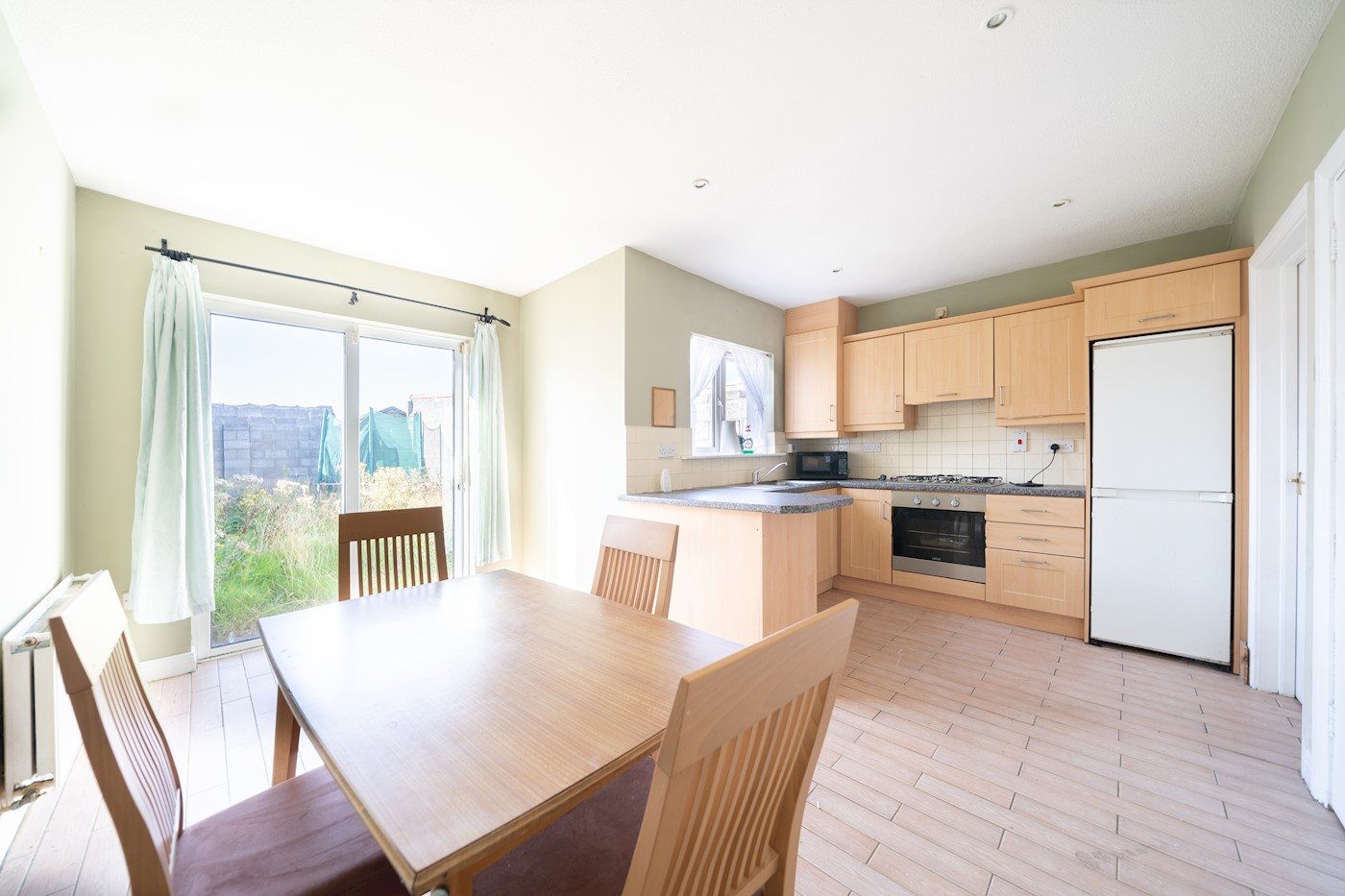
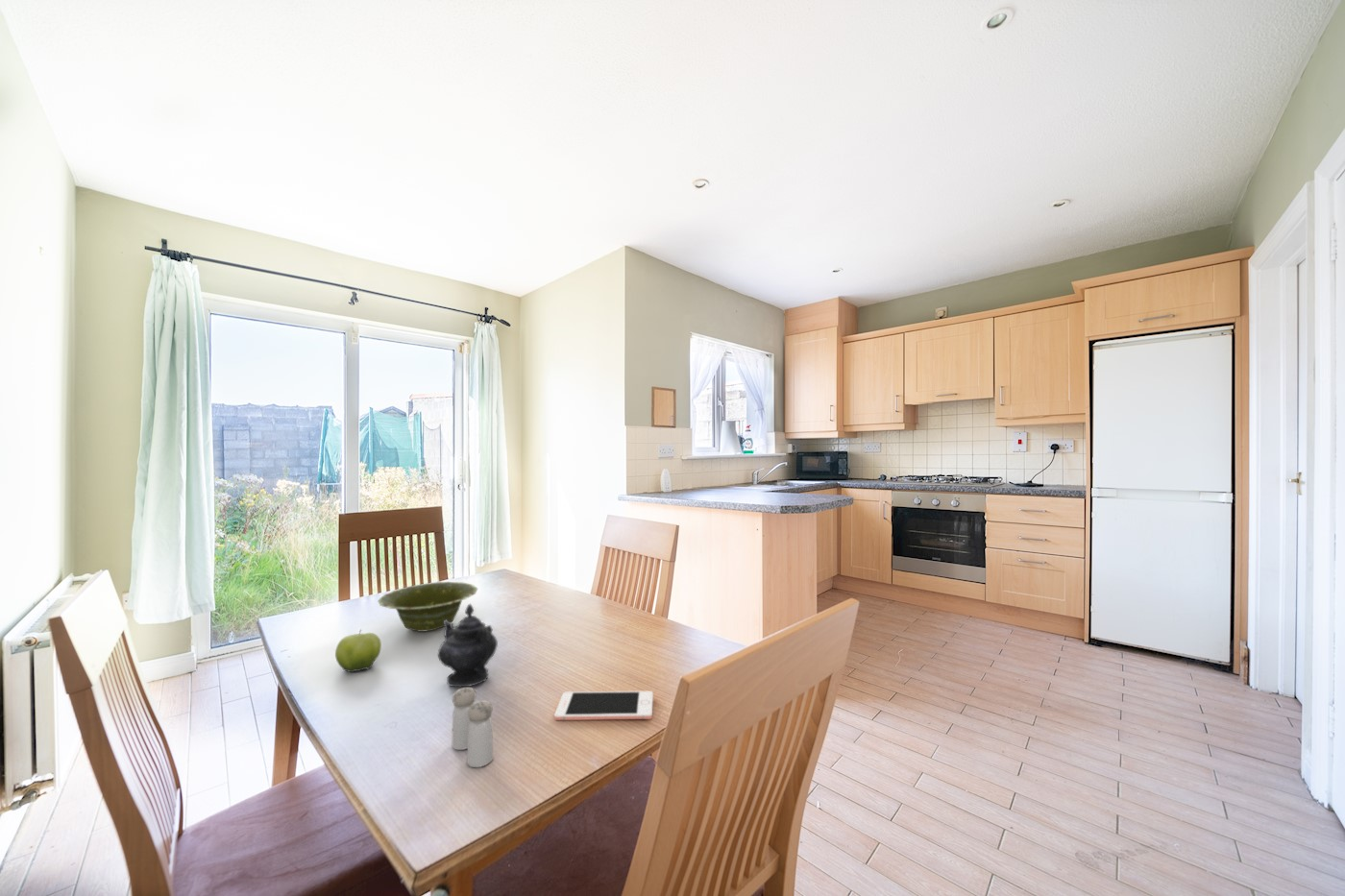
+ fruit (358, 649)
+ teapot (466, 641)
+ salt and pepper shaker (472, 724)
+ cell phone (605, 705)
+ dish (429, 610)
